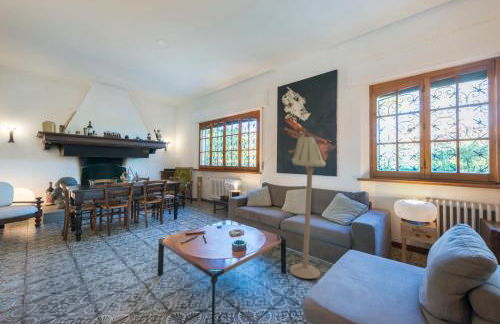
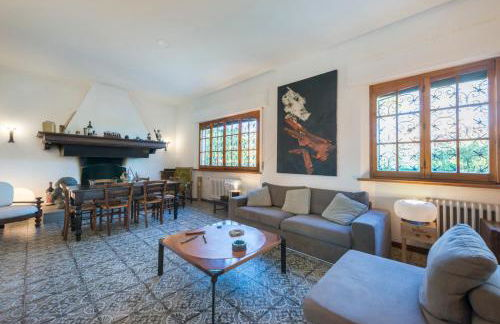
- floor lamp (308, 201)
